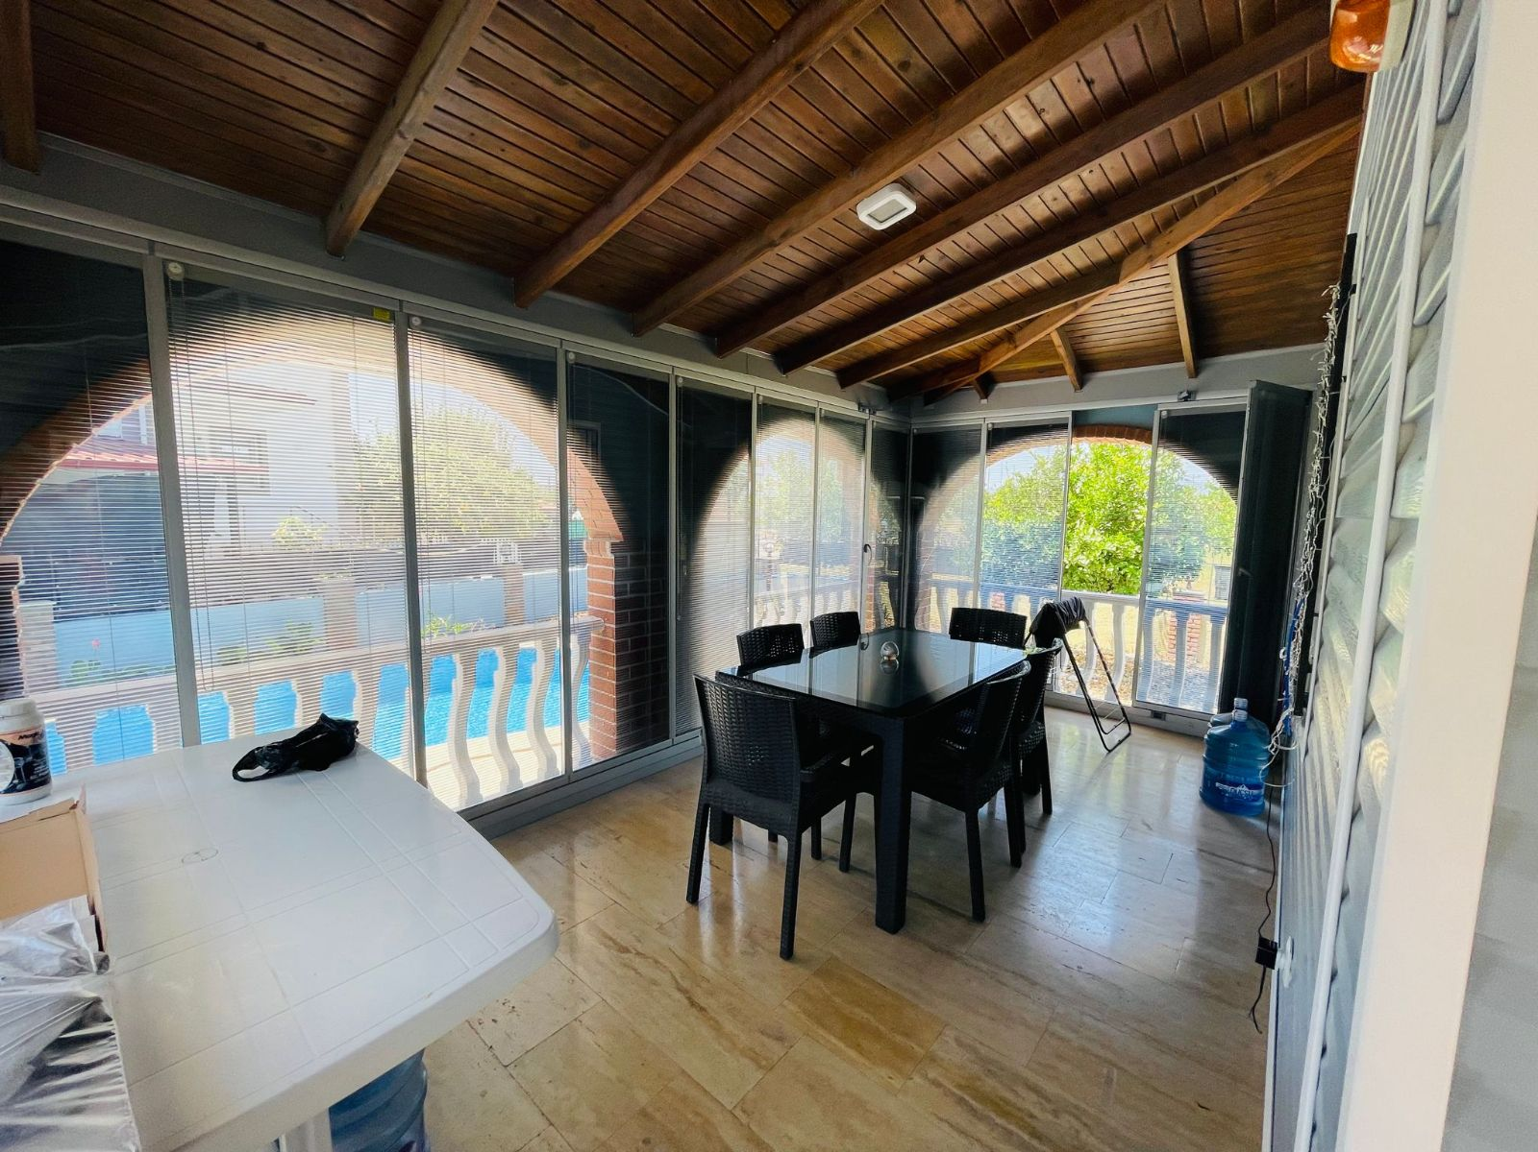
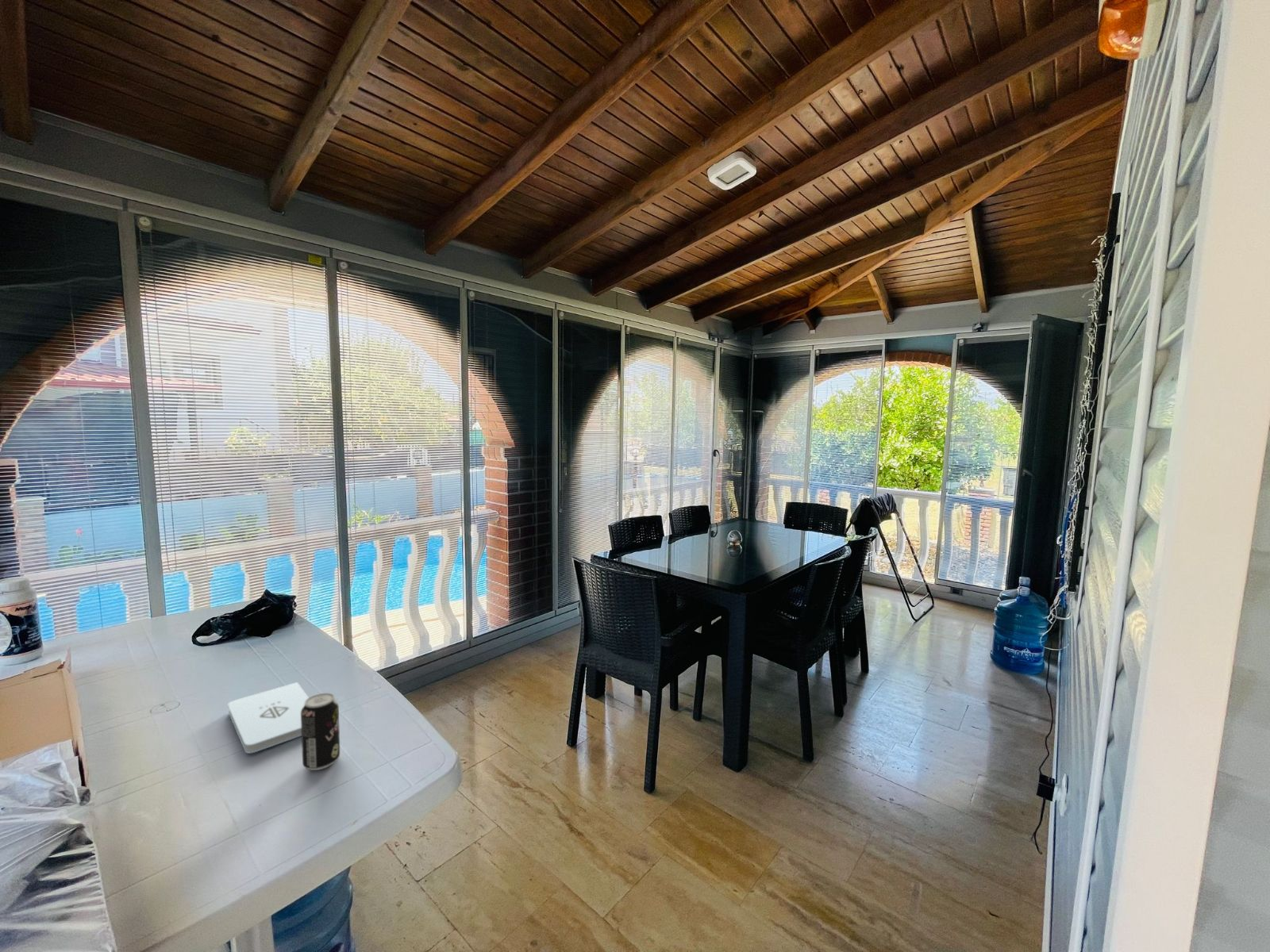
+ notepad (275, 714)
+ beverage can (321, 731)
